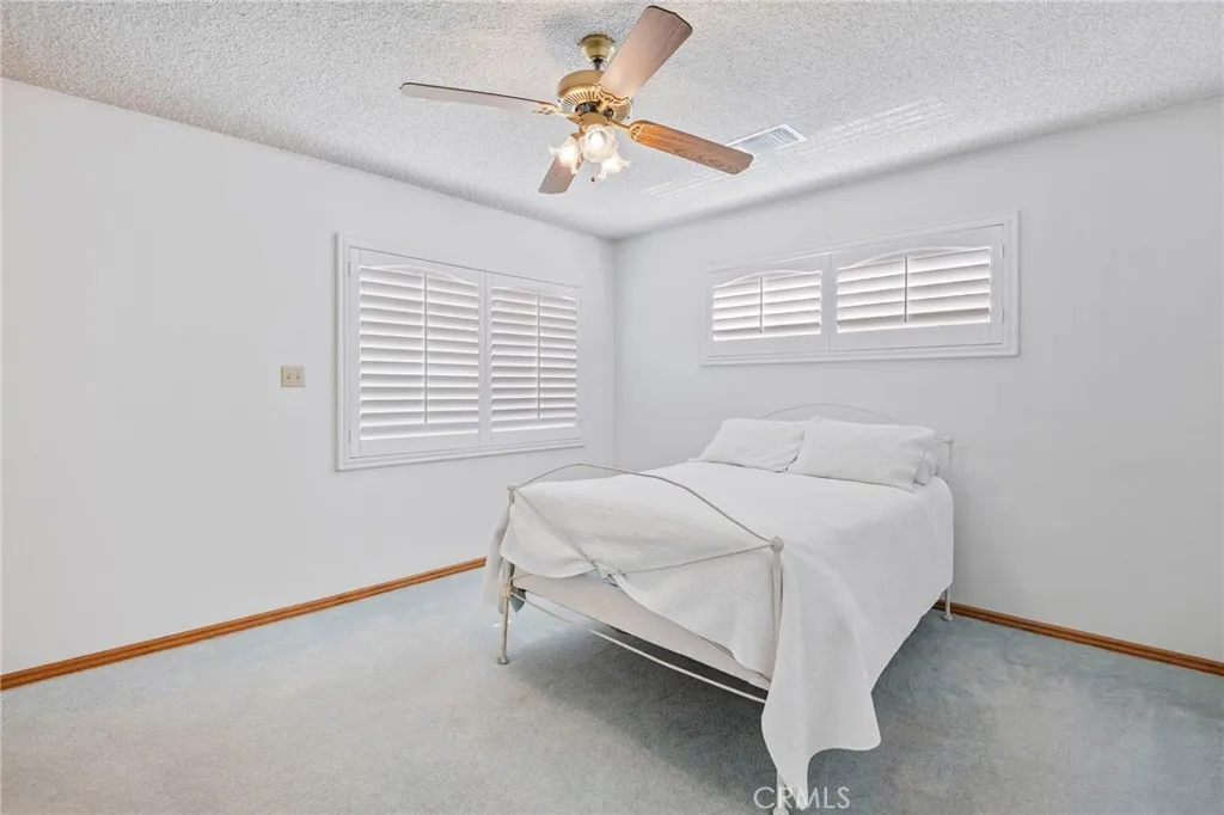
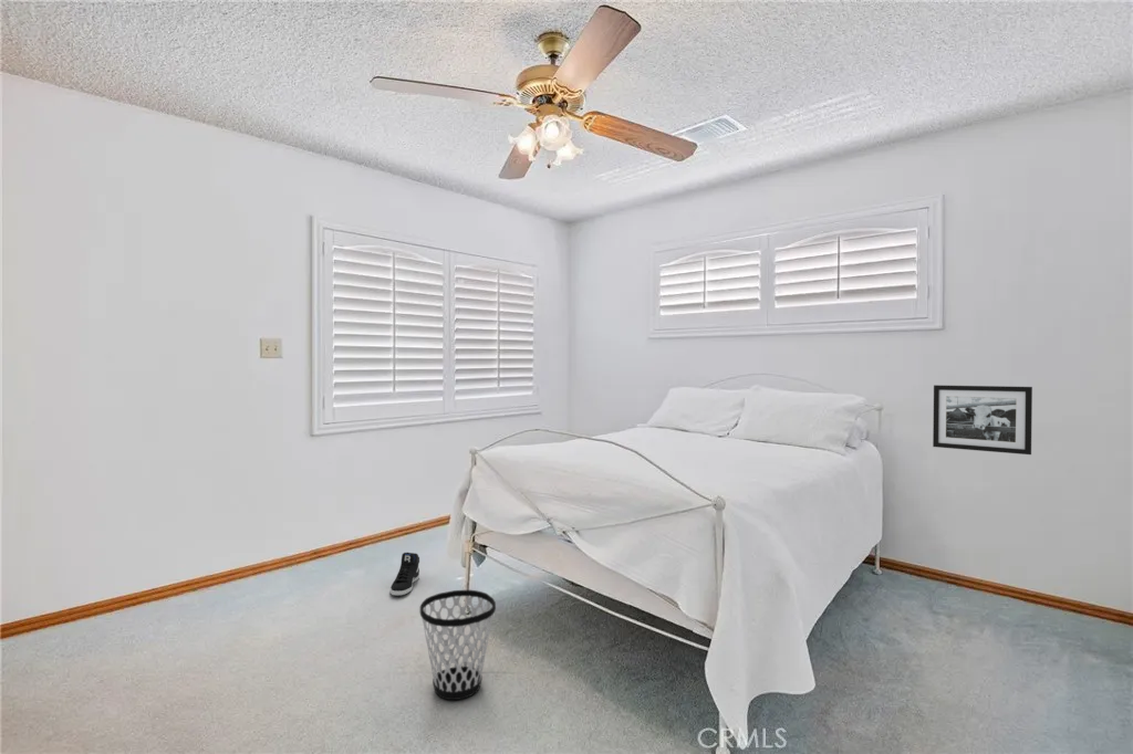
+ picture frame (980, 418)
+ wastebasket (457, 646)
+ sneaker (404, 570)
